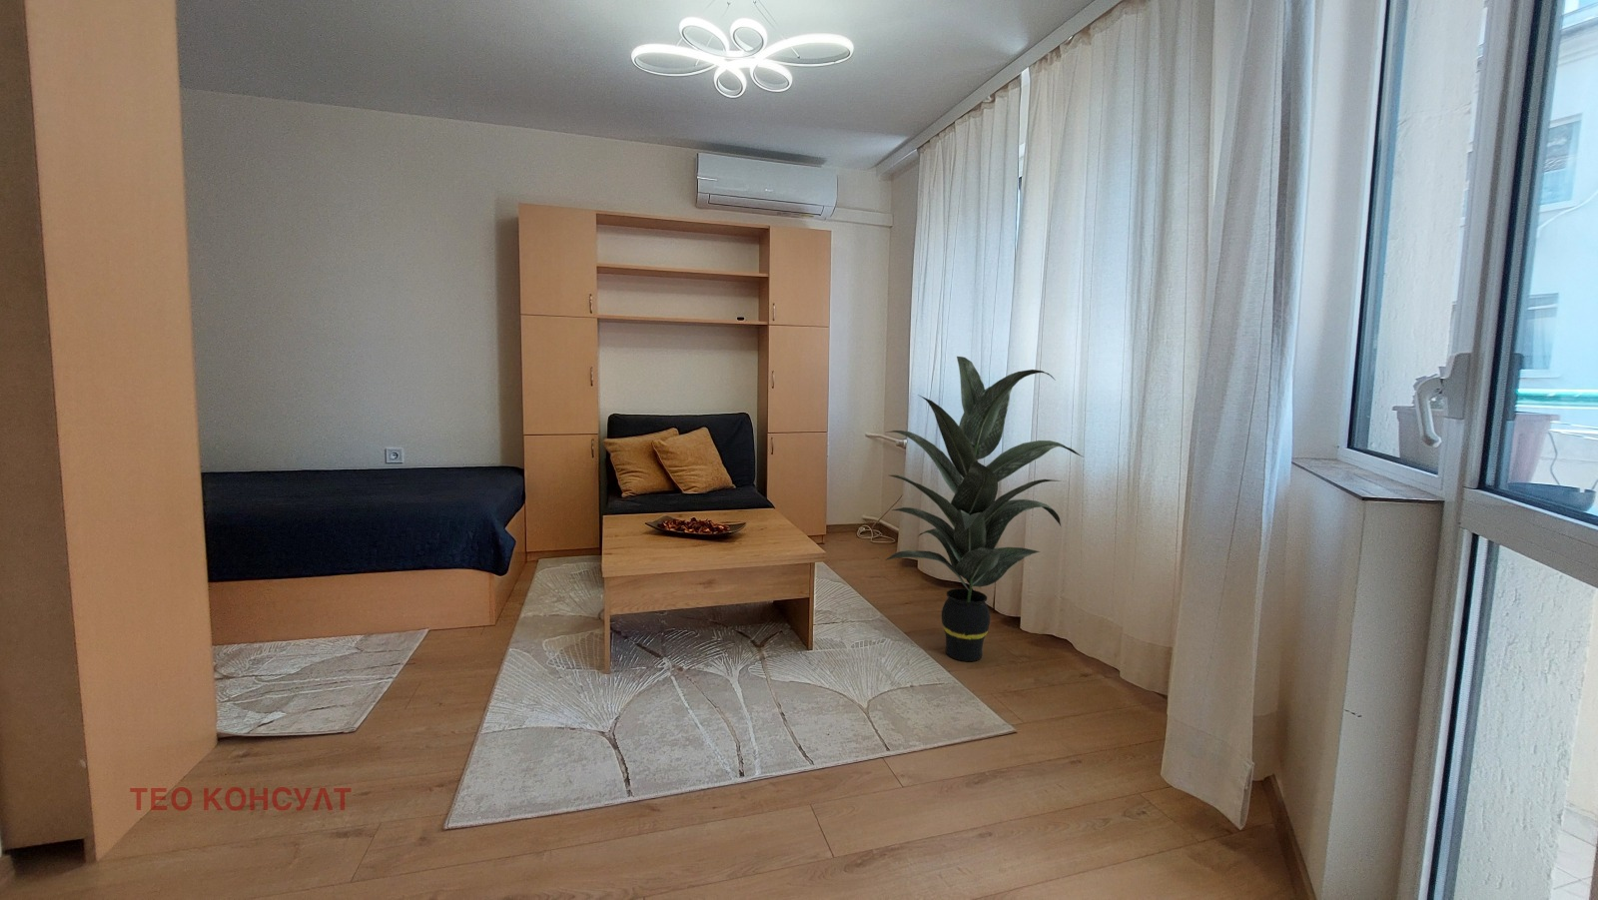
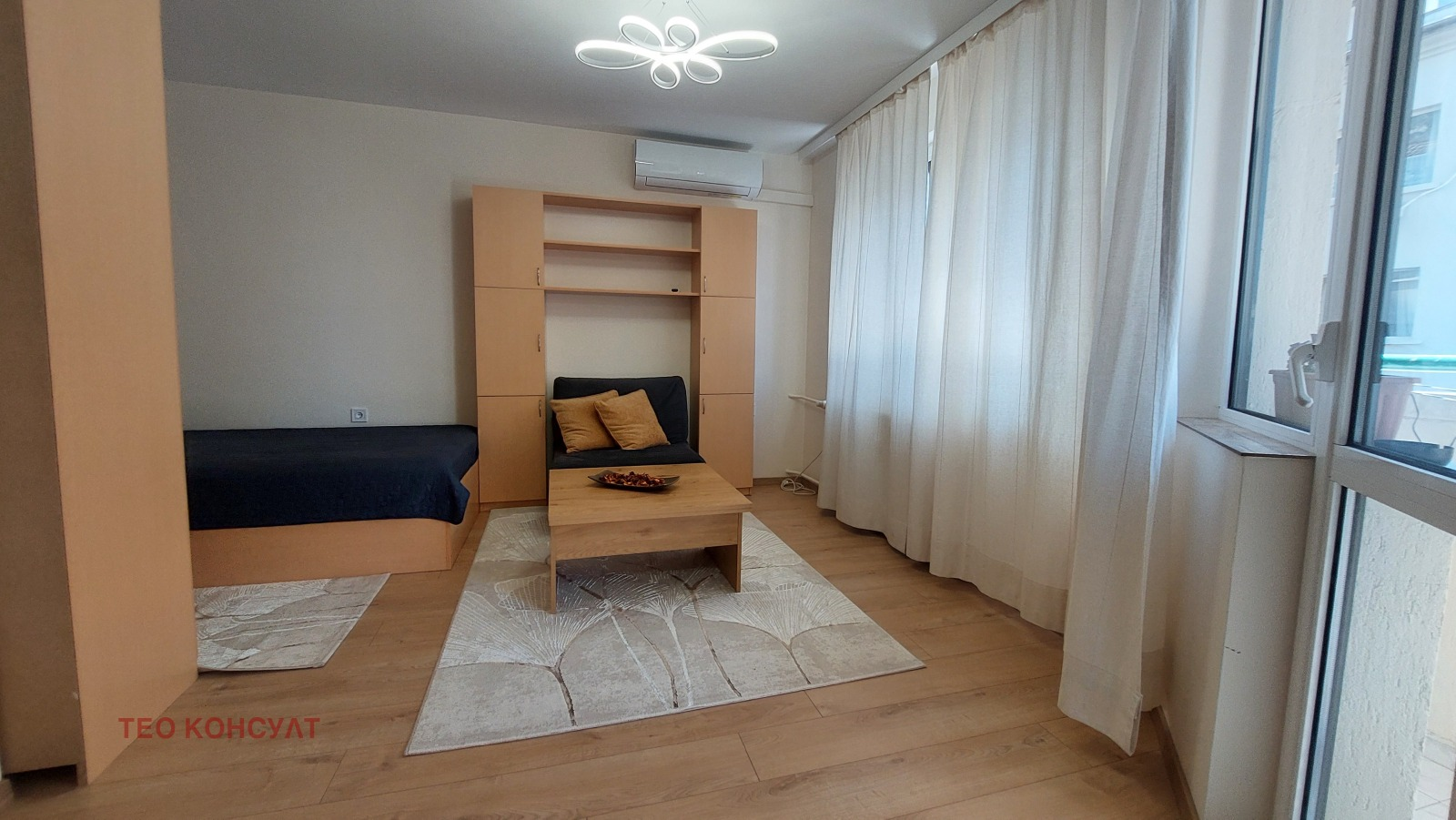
- indoor plant (971, 506)
